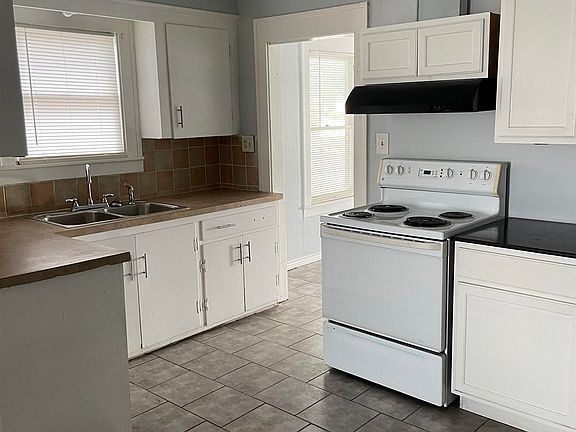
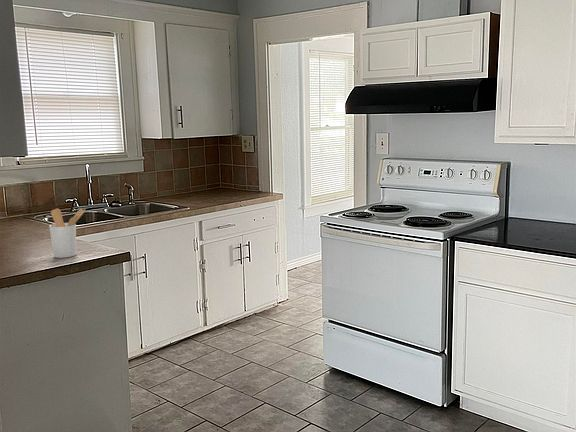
+ utensil holder (69, 231)
